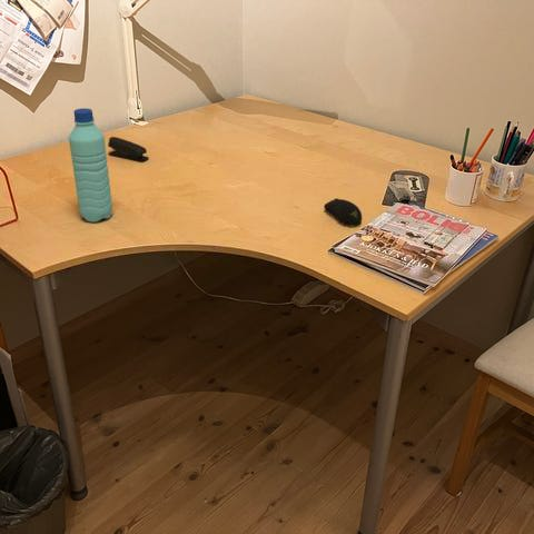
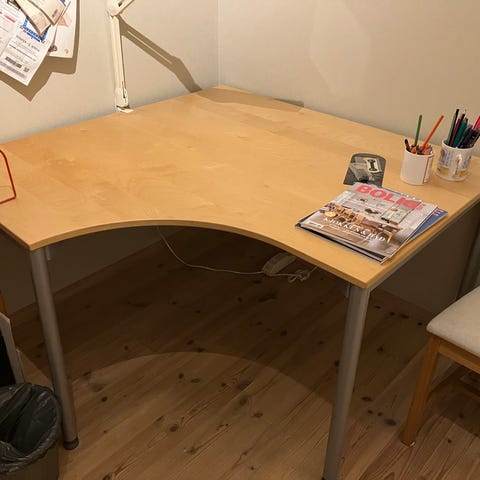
- computer mouse (344, 208)
- water bottle (90, 166)
- stapler (127, 148)
